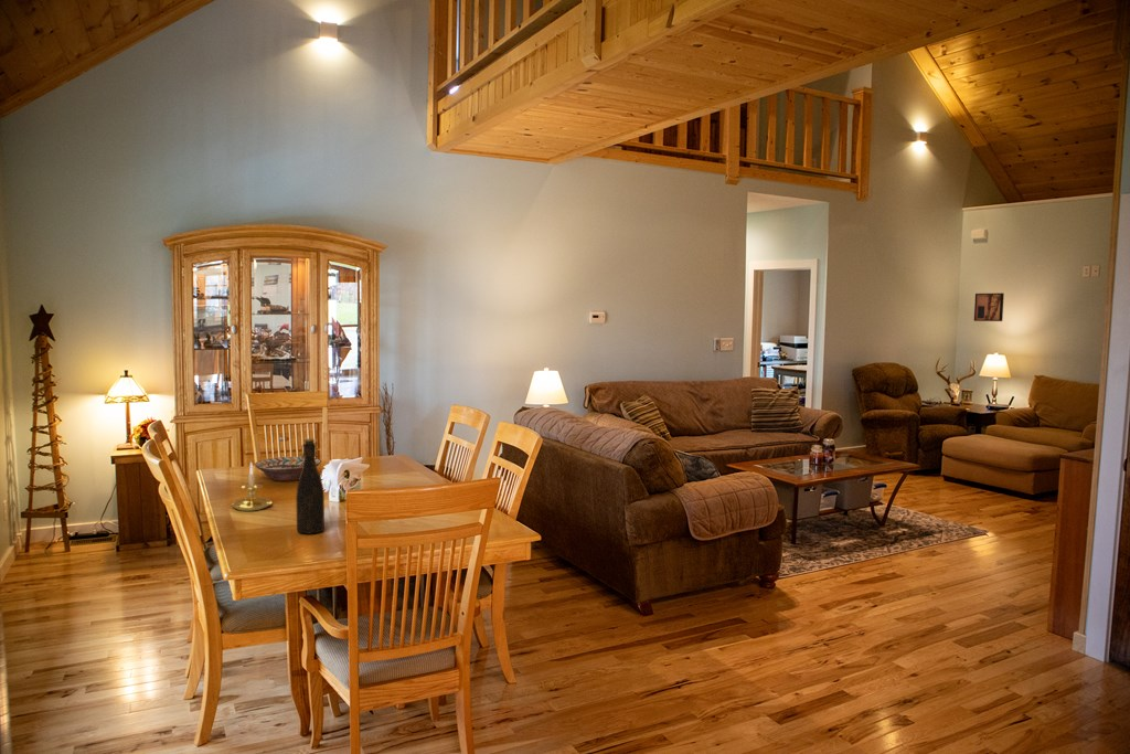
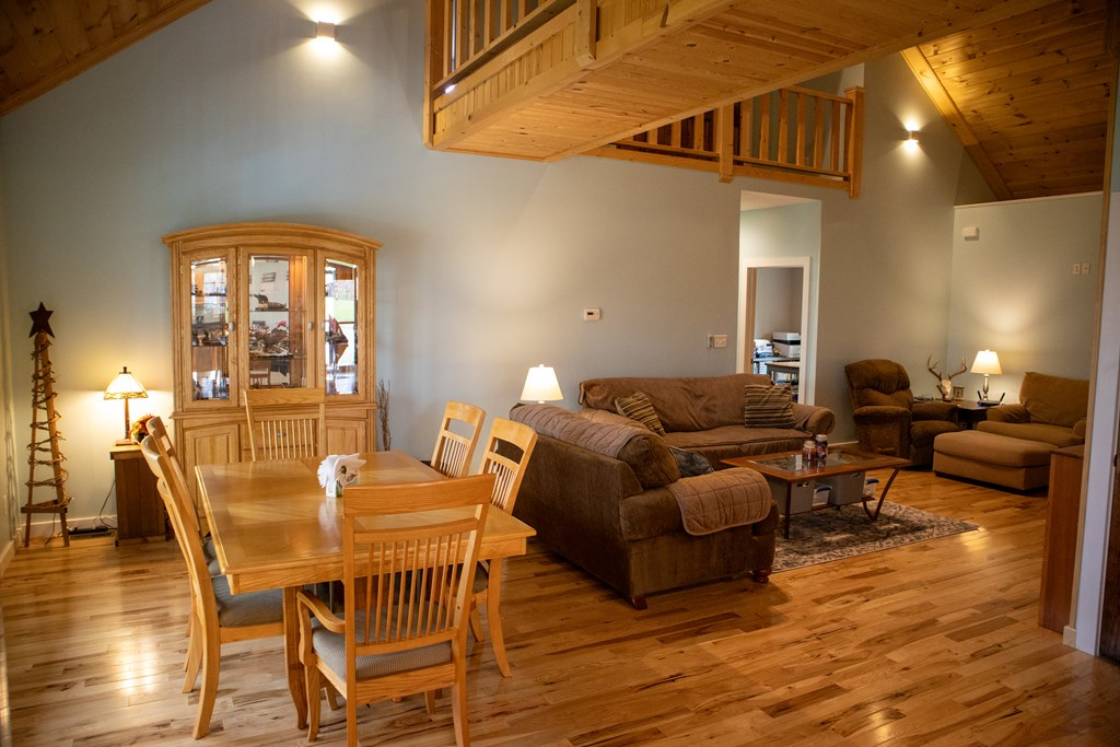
- wall art (988, 307)
- decorative bowl (288, 469)
- candle holder (252, 484)
- bottle (309, 485)
